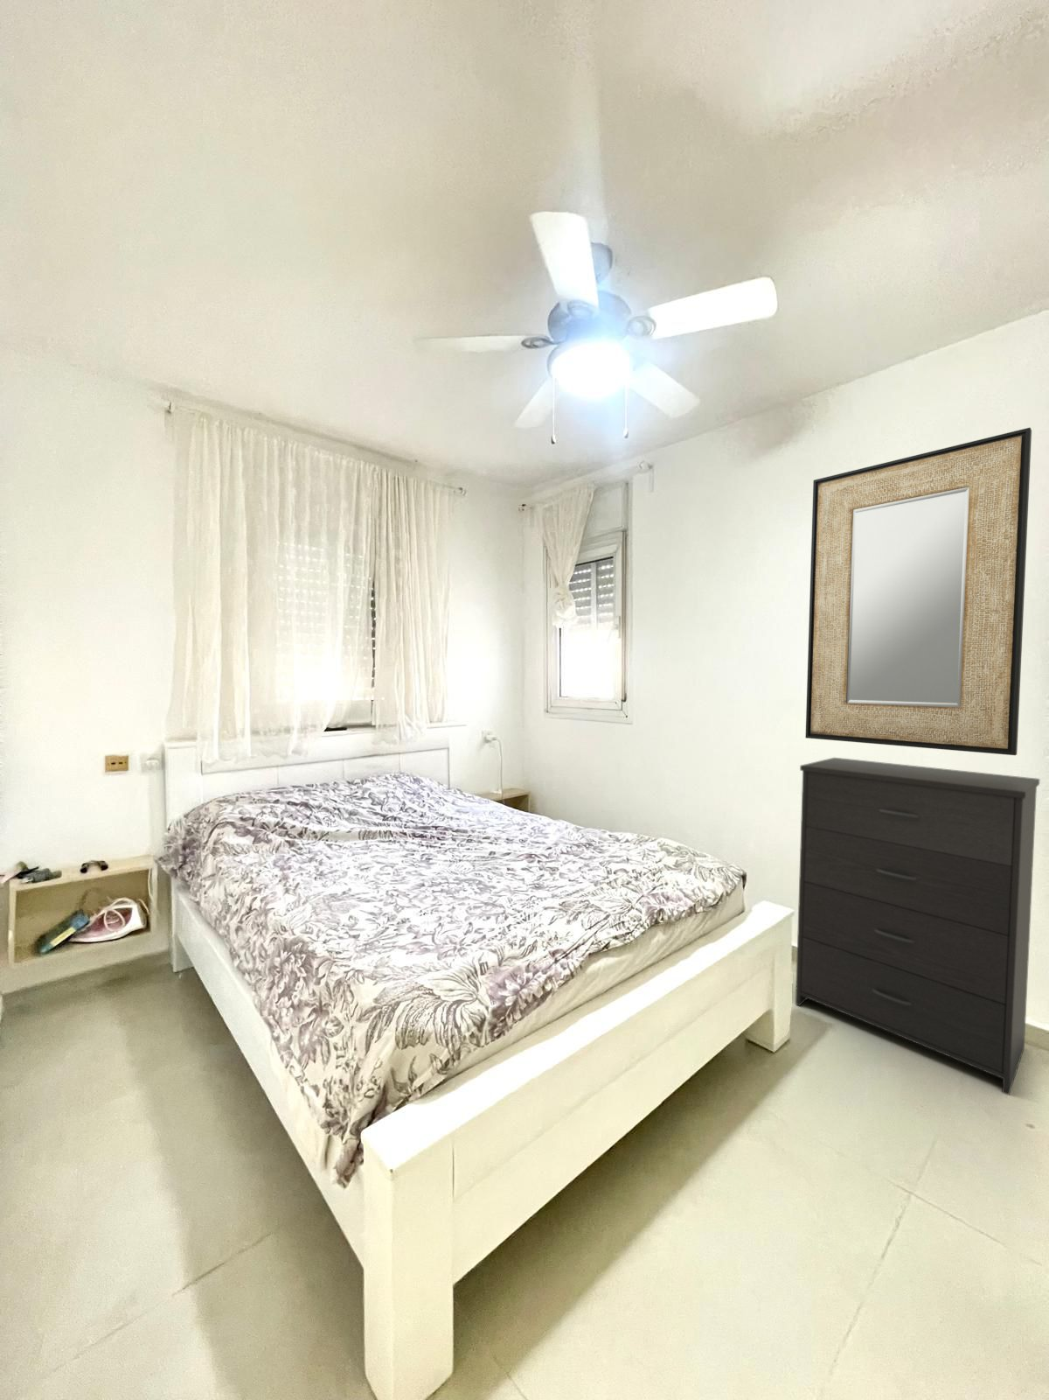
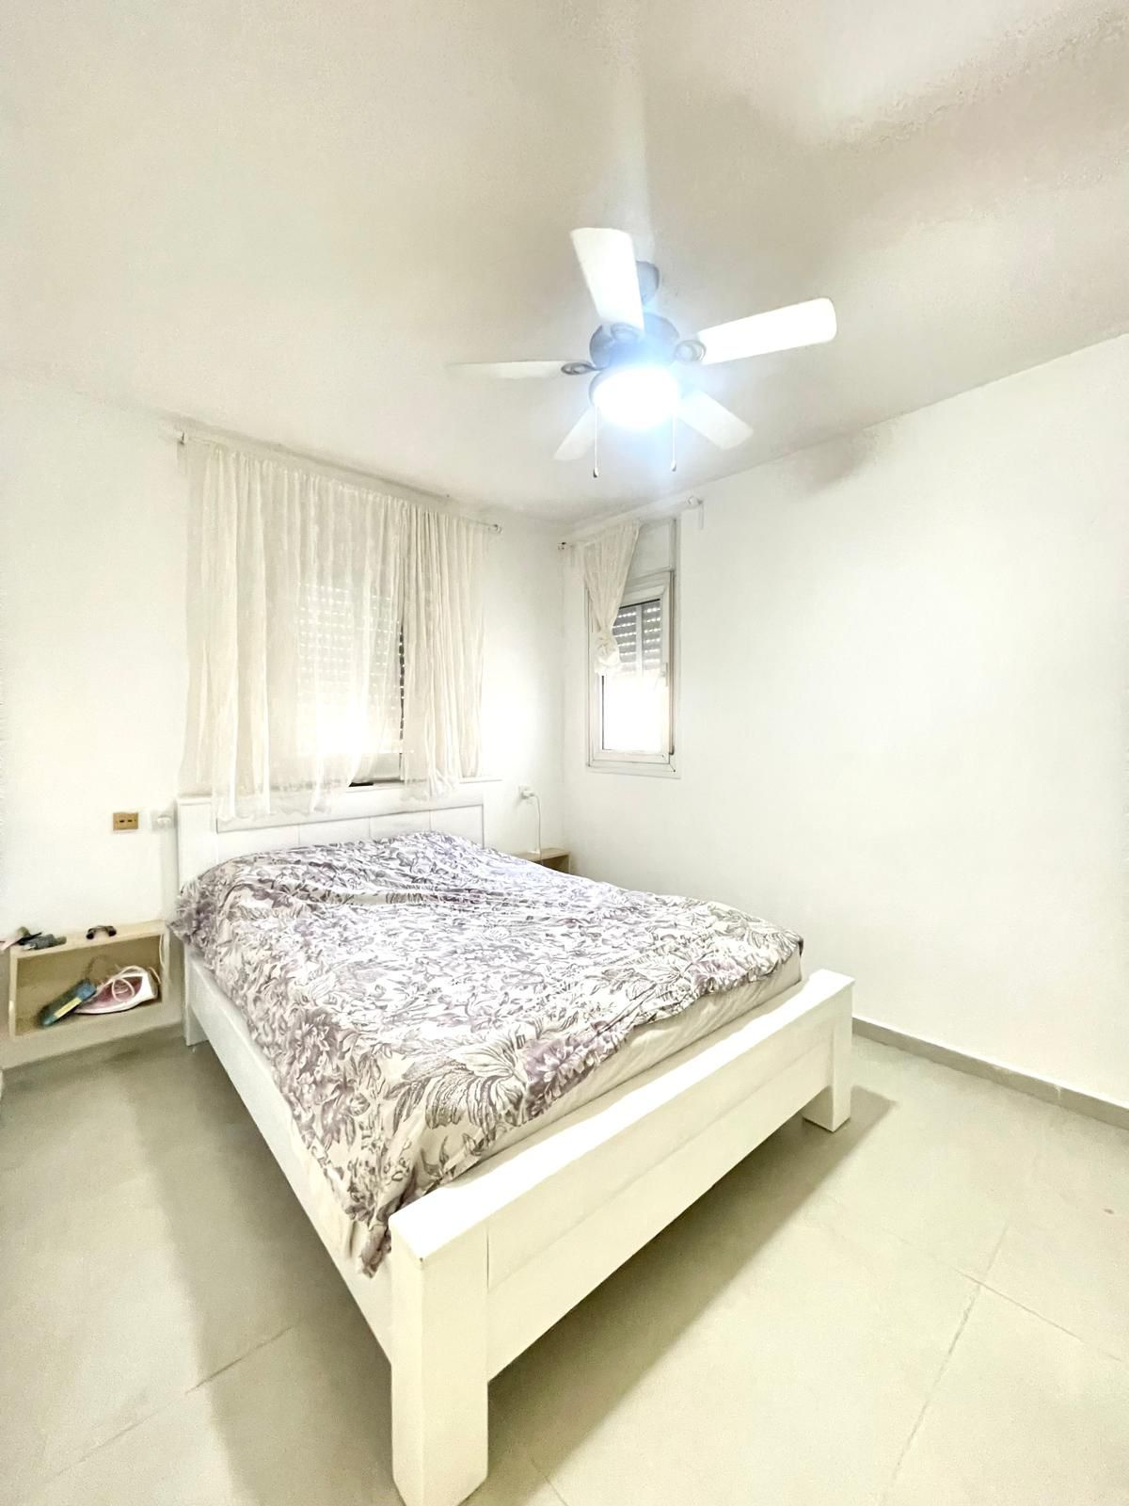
- home mirror (904, 603)
- dresser (907, 900)
